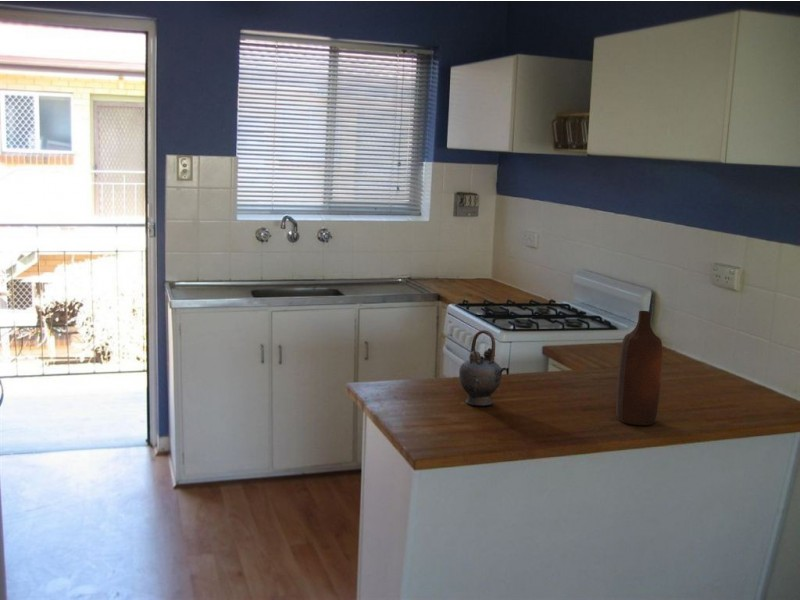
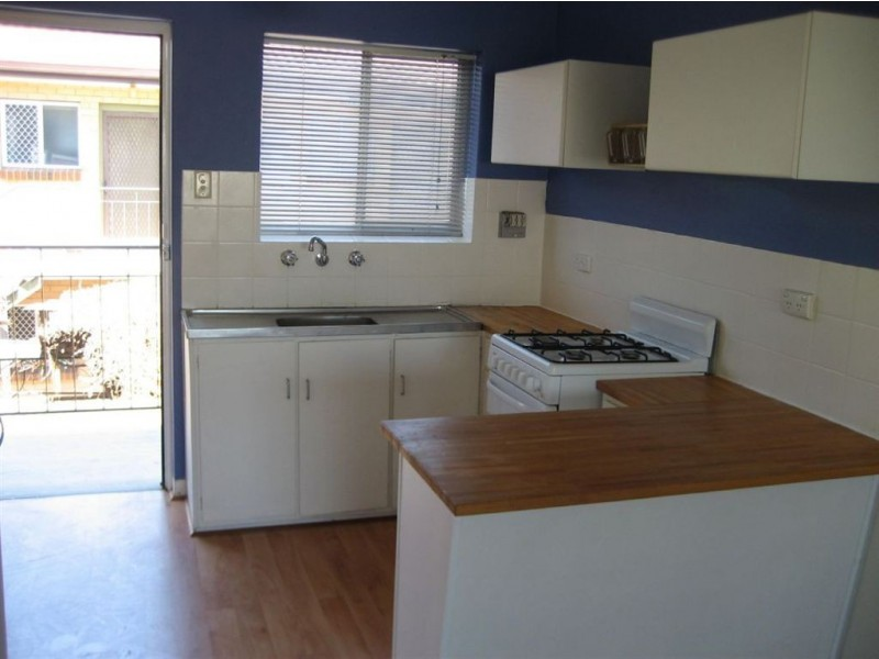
- teapot (484, 368)
- bottle (640, 366)
